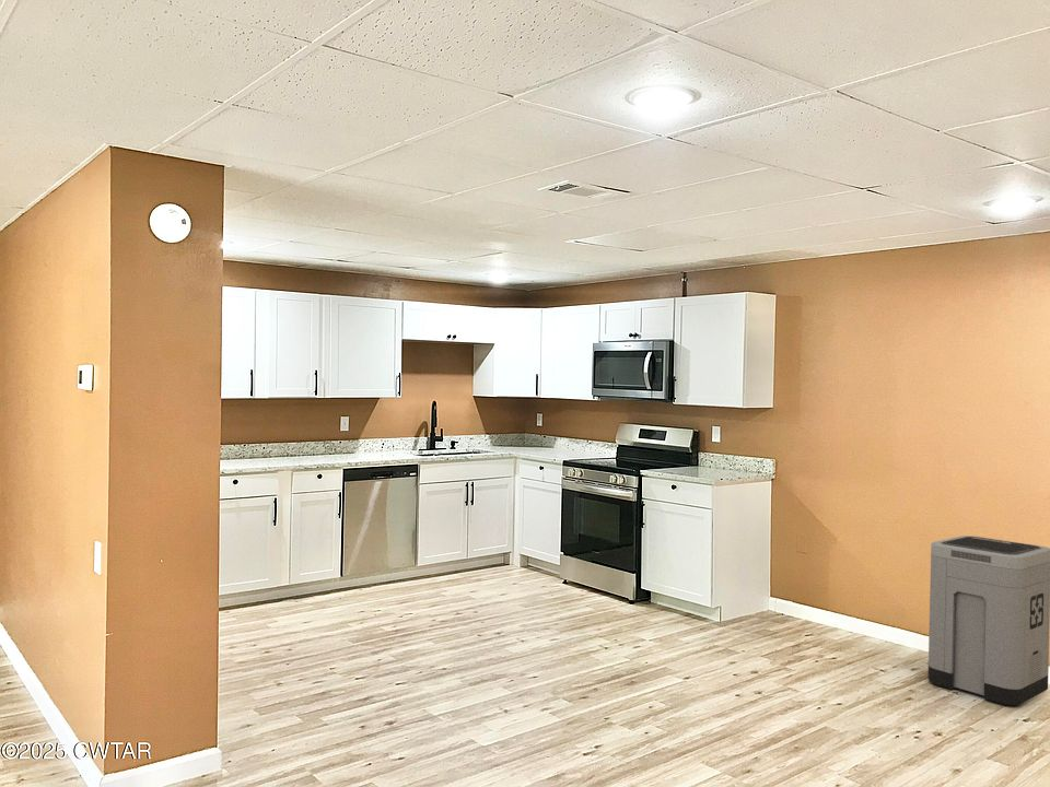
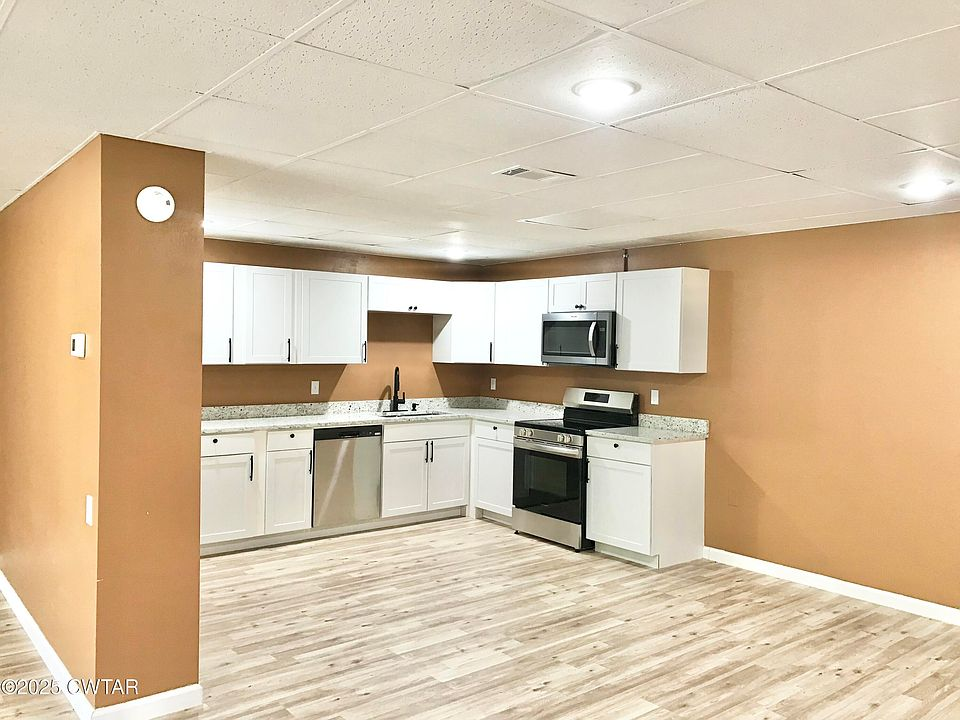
- trash can (989, 614)
